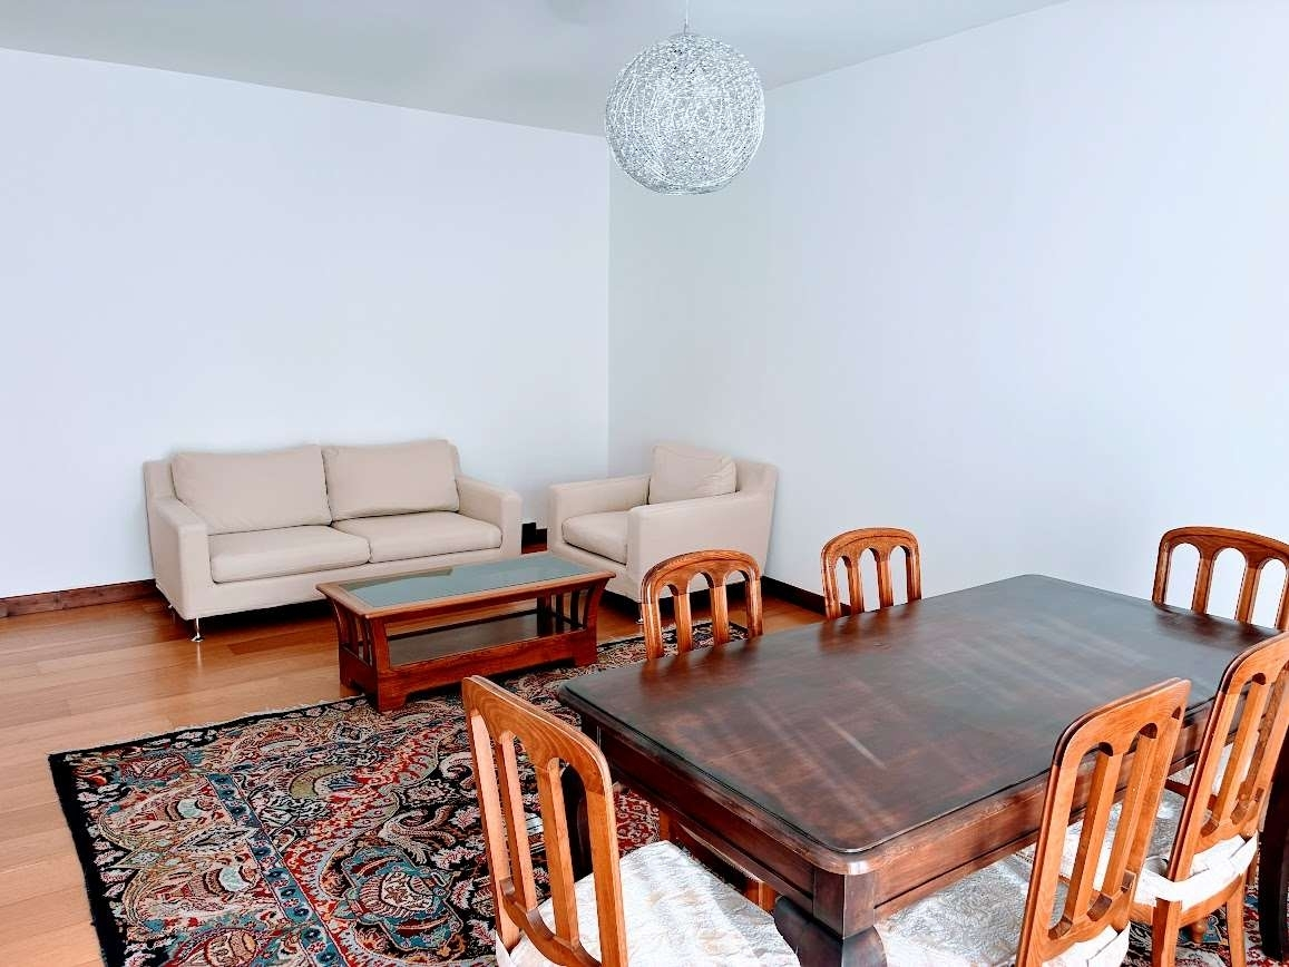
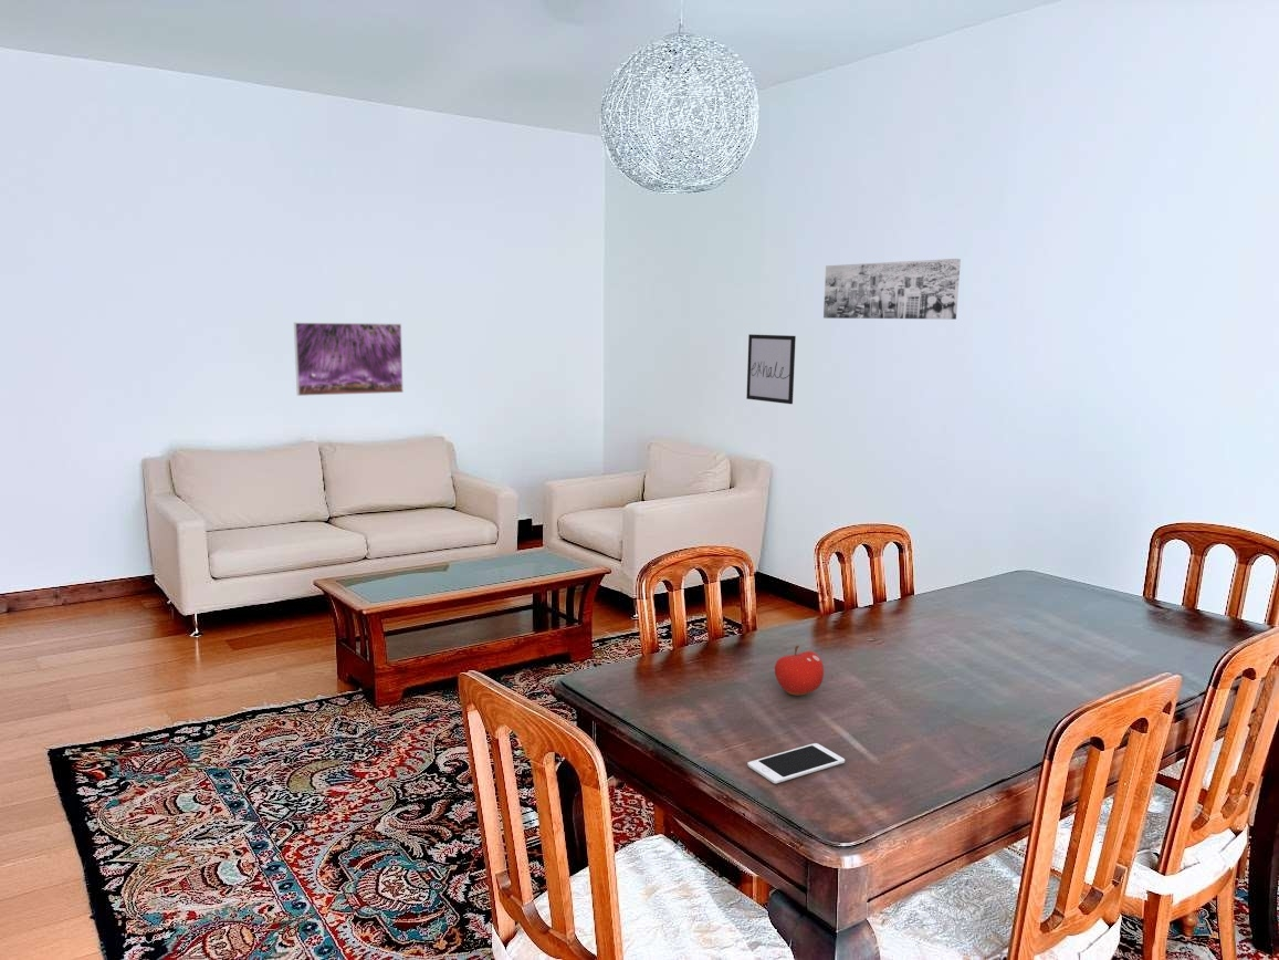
+ wall art (887, 290)
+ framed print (349, 358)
+ fruit (799, 670)
+ wall art (769, 368)
+ cell phone (796, 762)
